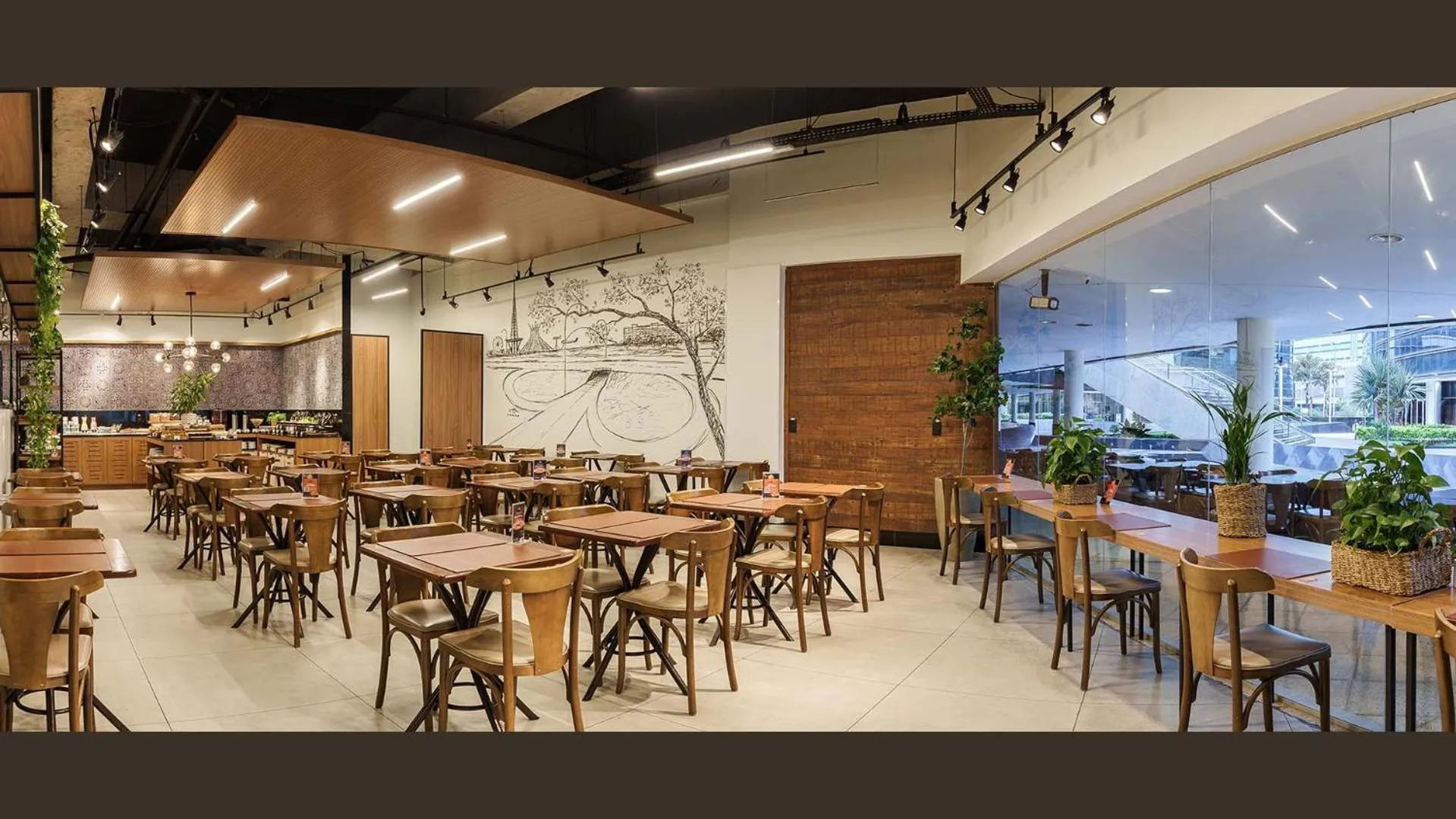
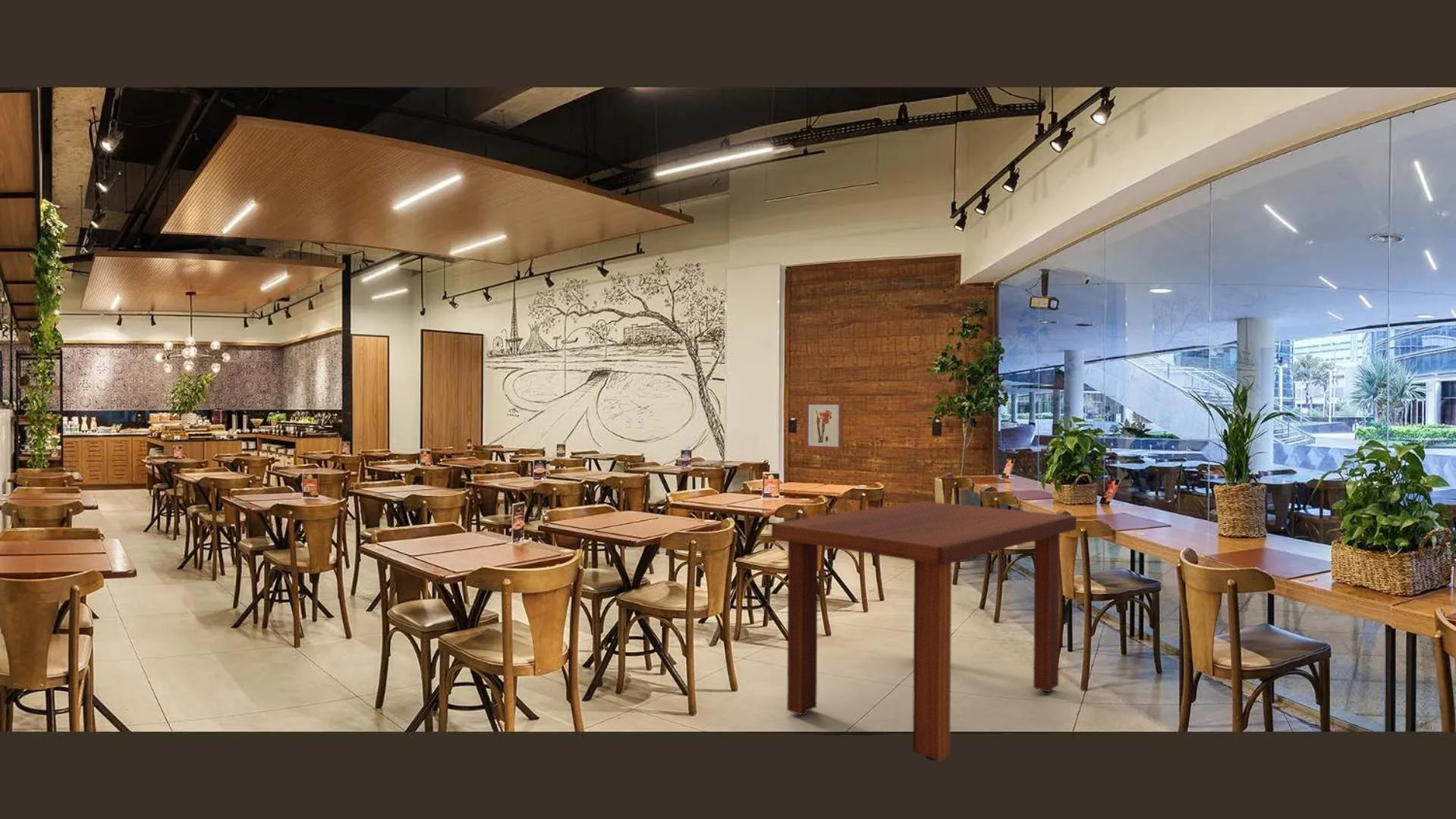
+ dining table (929, 610)
+ wall art (823, 425)
